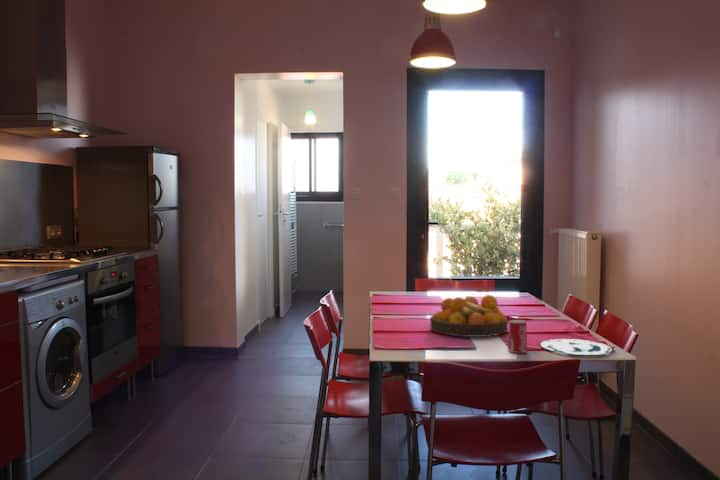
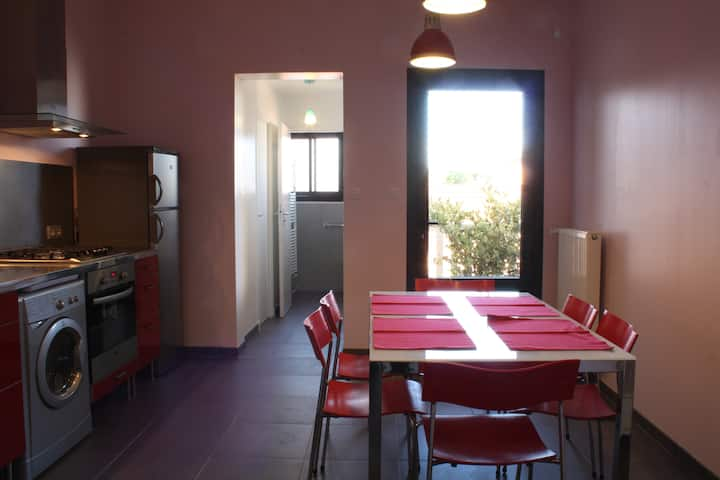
- fruit bowl (468, 312)
- beverage can (517, 336)
- plate (575, 343)
